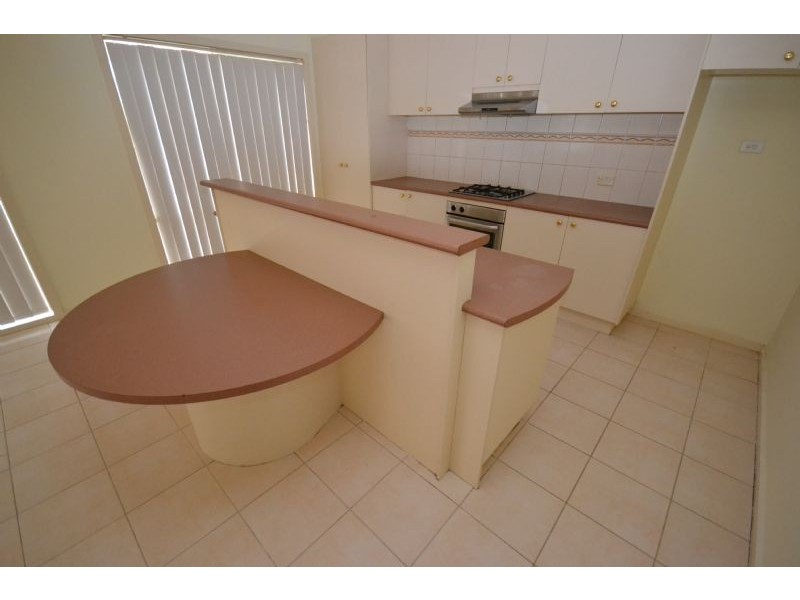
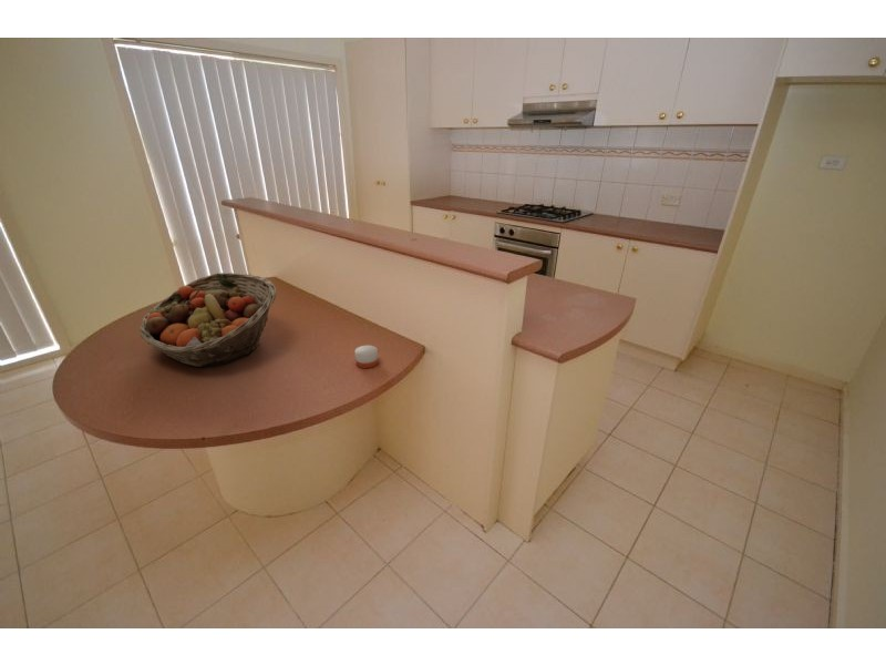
+ fruit basket (213, 317)
+ candle (365, 349)
